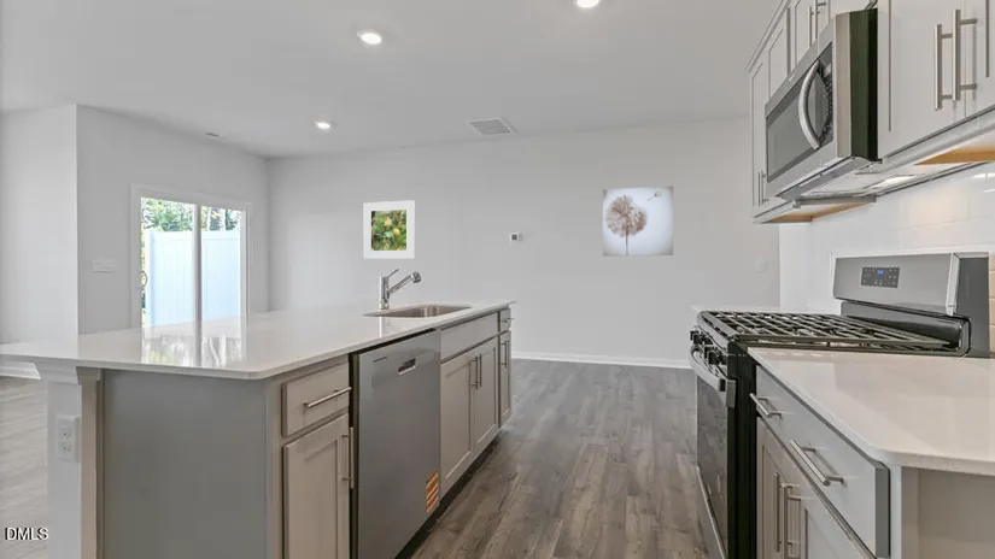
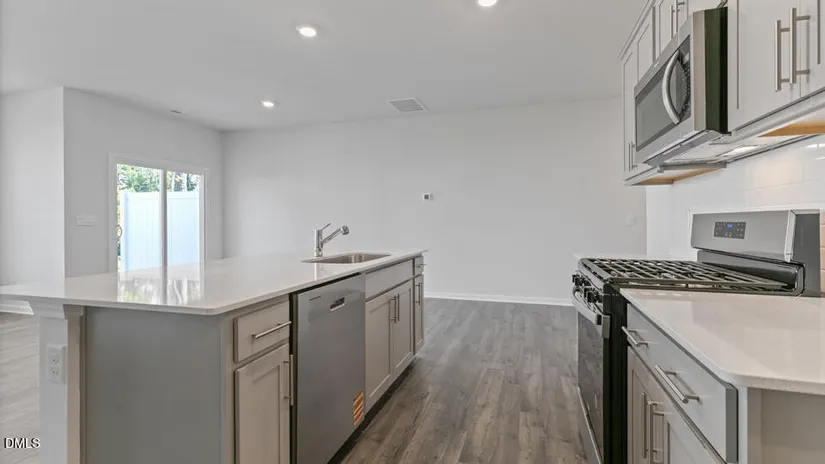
- wall art (637, 222)
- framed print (388, 230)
